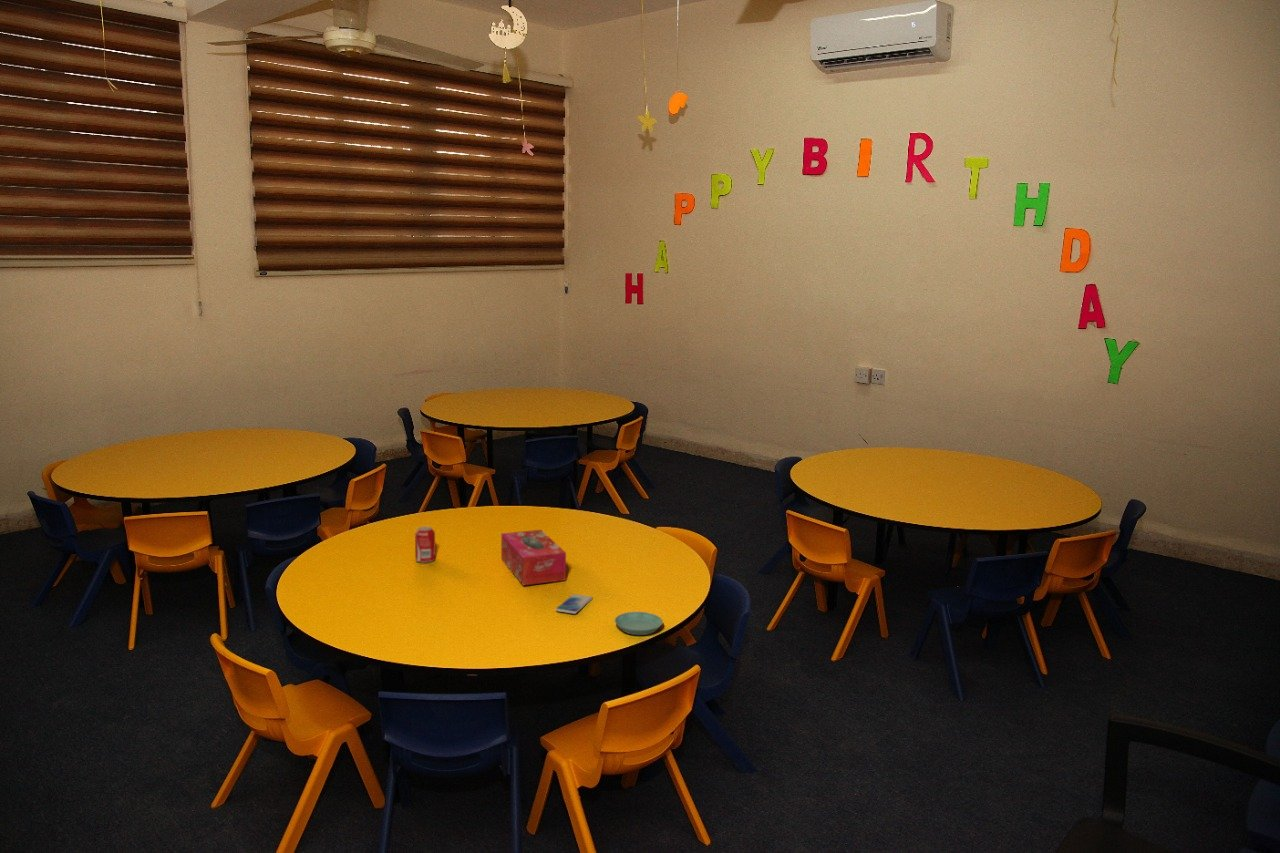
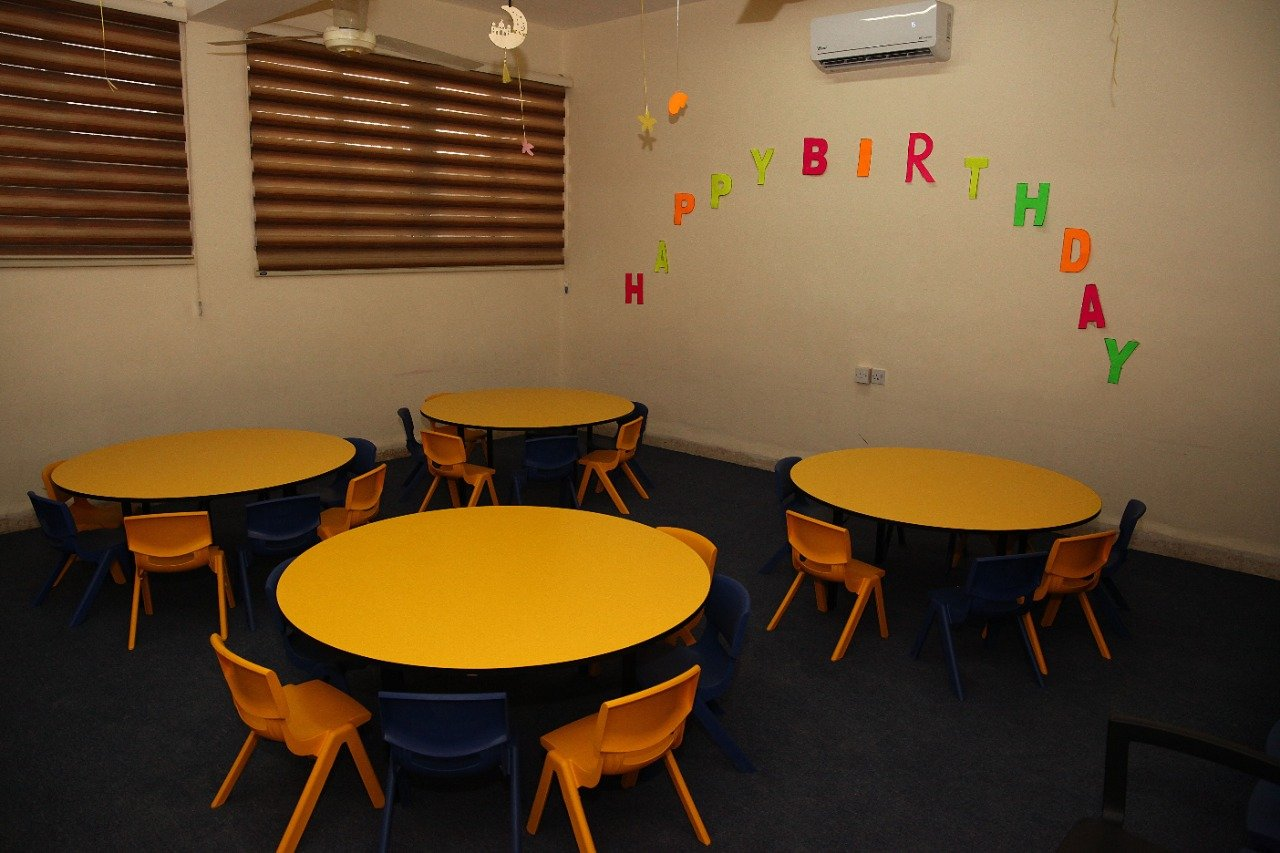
- tissue box (532, 556)
- saucer (638, 624)
- beverage can (425, 544)
- smartphone (574, 603)
